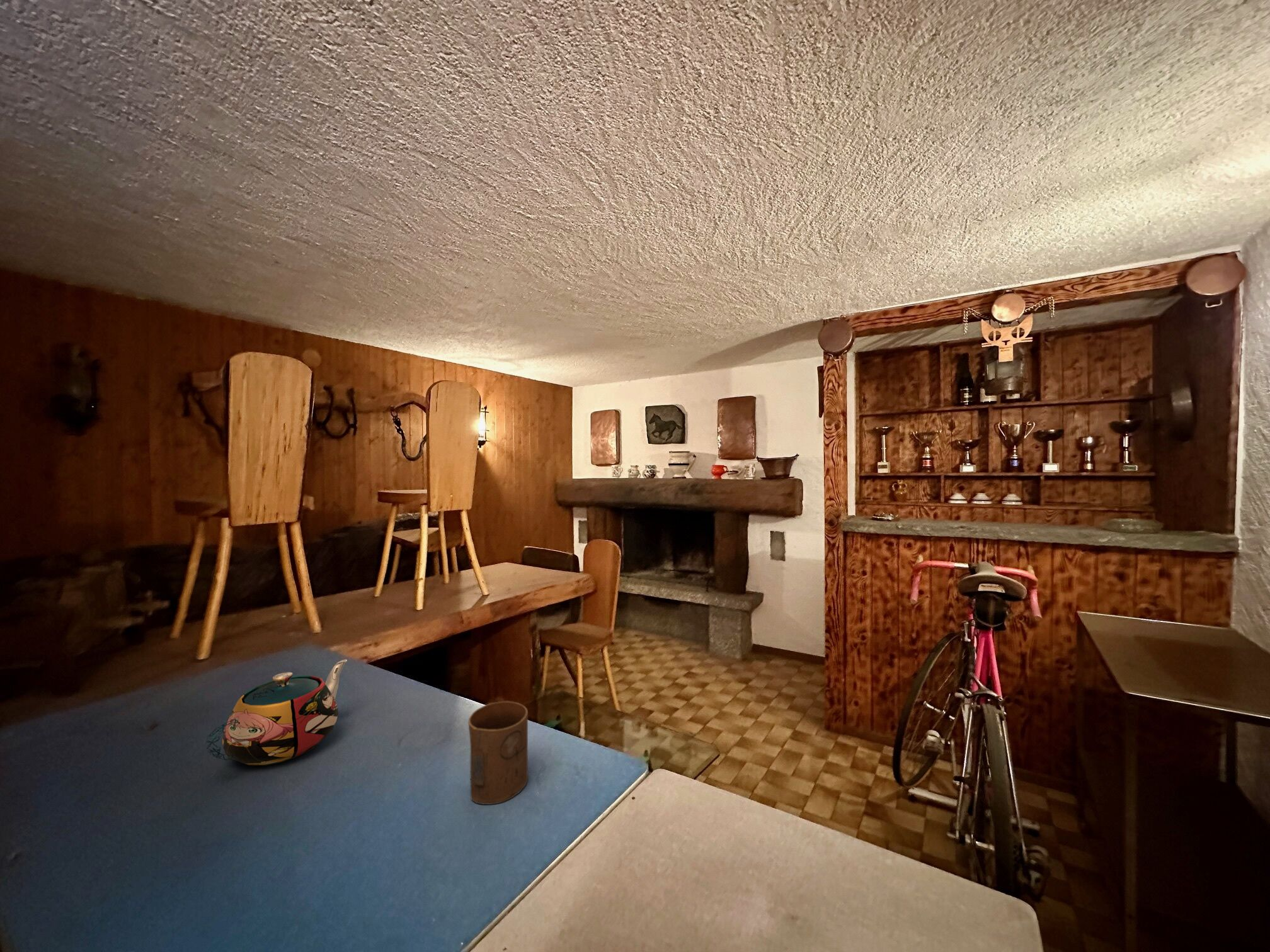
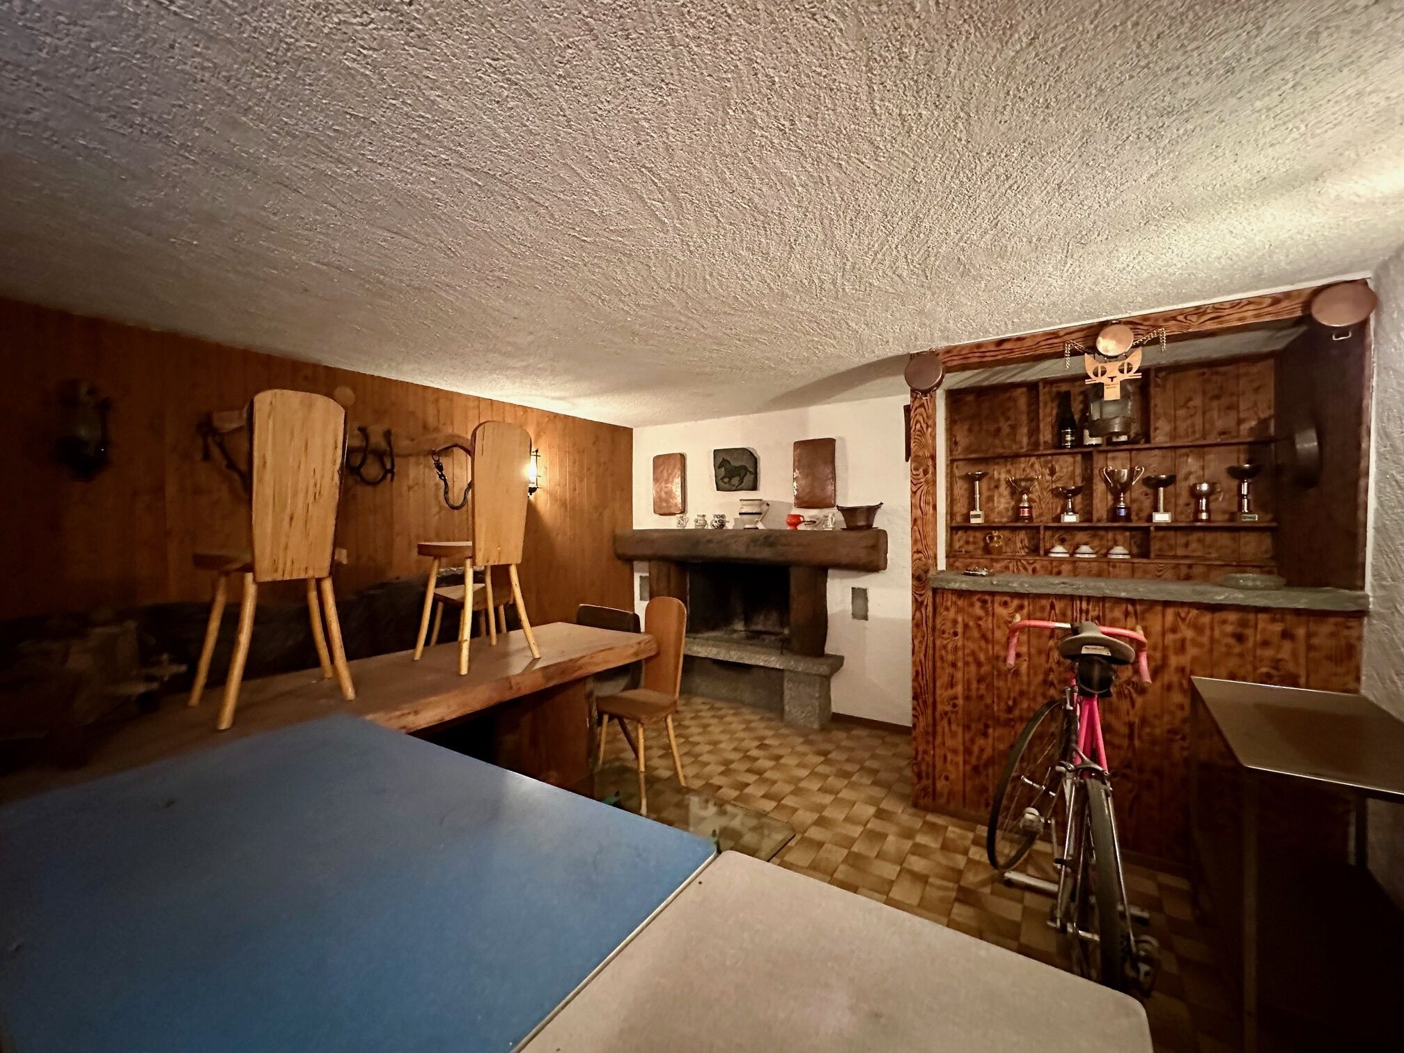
- teapot (287, 708)
- cup (497, 750)
